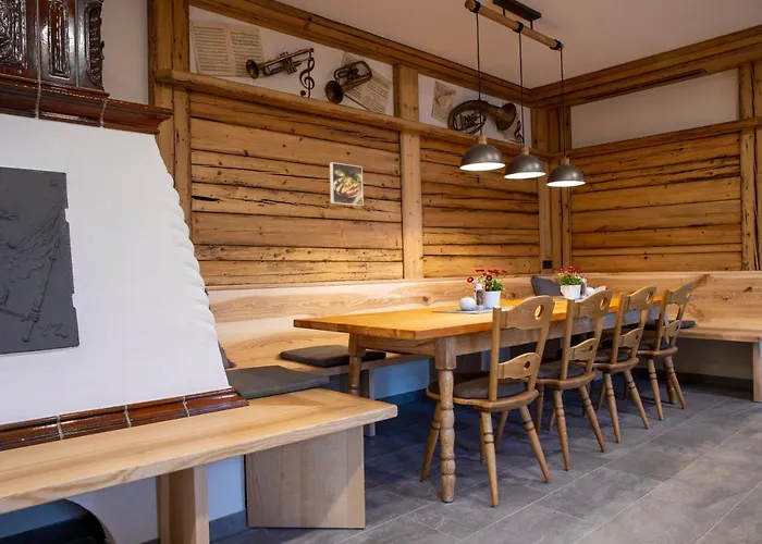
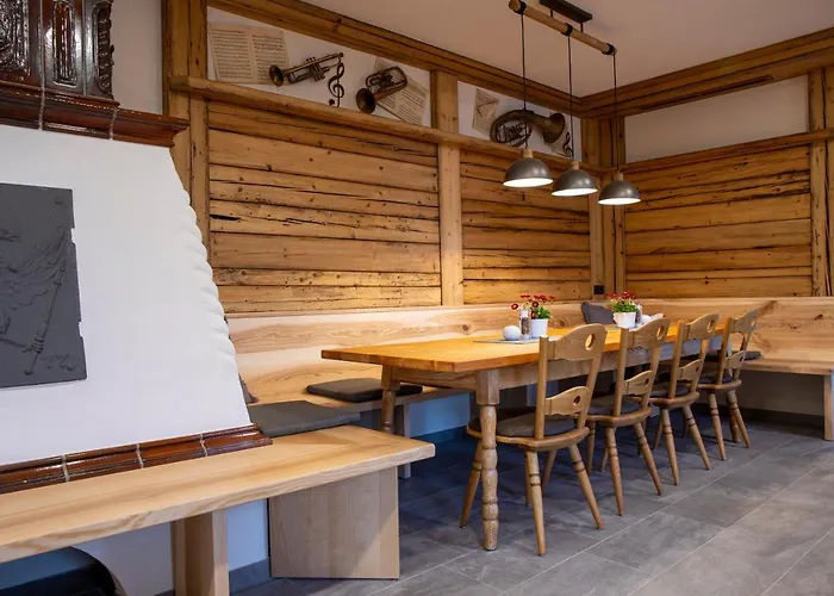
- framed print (346, 184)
